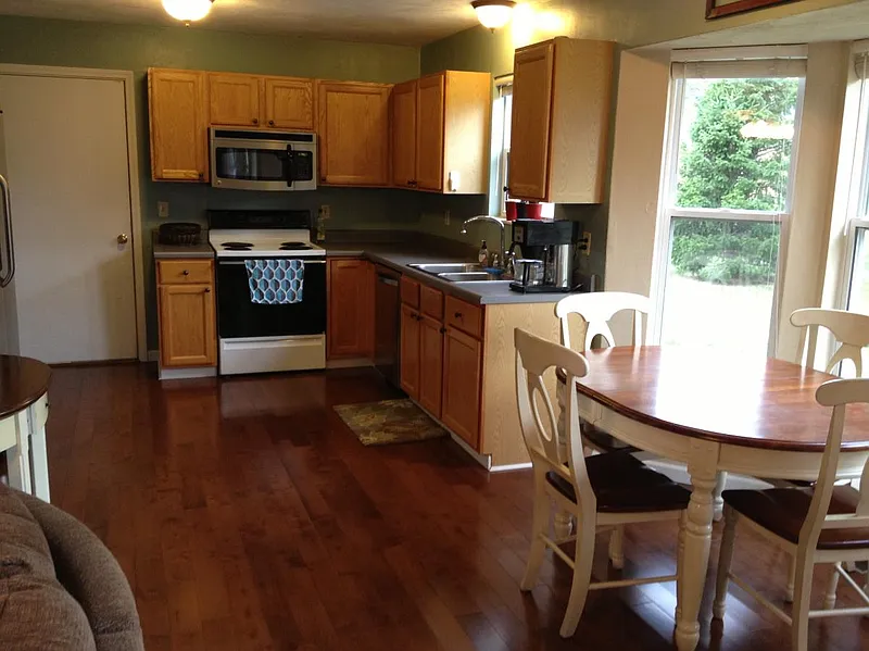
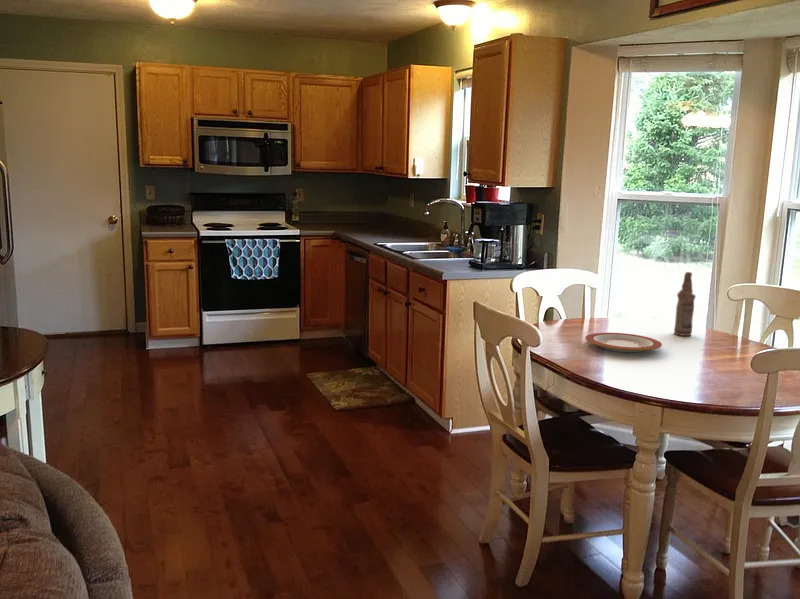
+ plate (622, 343)
+ bottle (685, 303)
